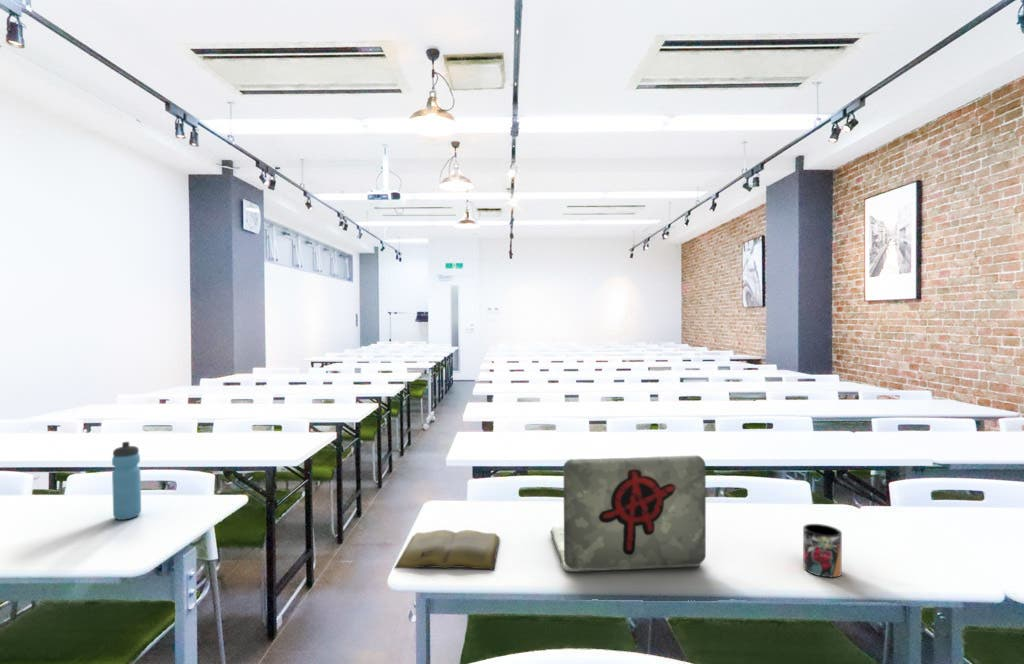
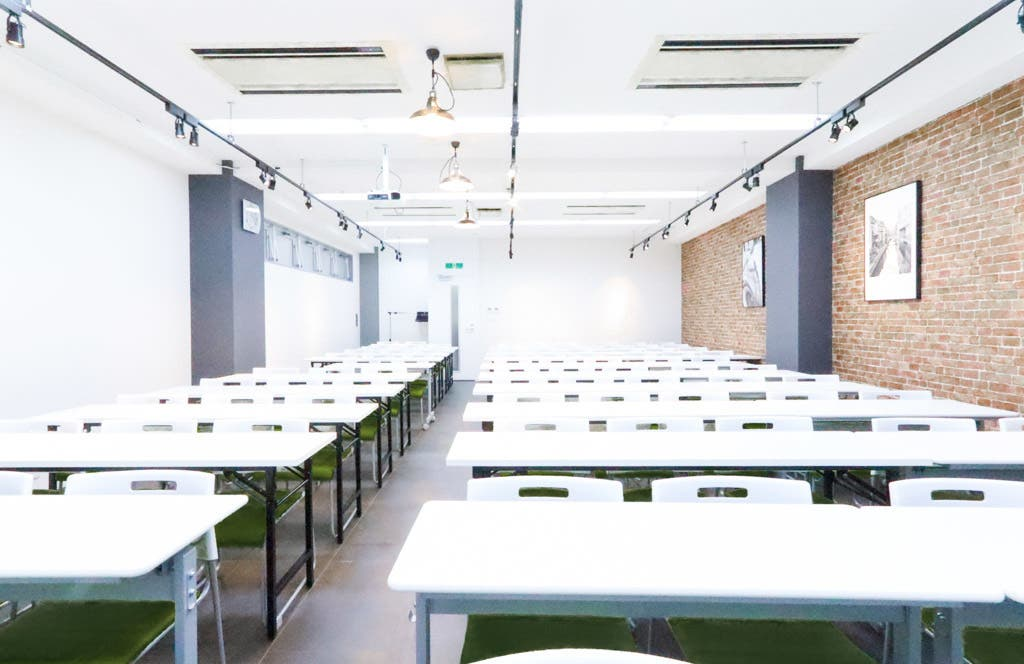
- laptop computer (621, 498)
- book (450, 547)
- water bottle (126, 479)
- mug (818, 546)
